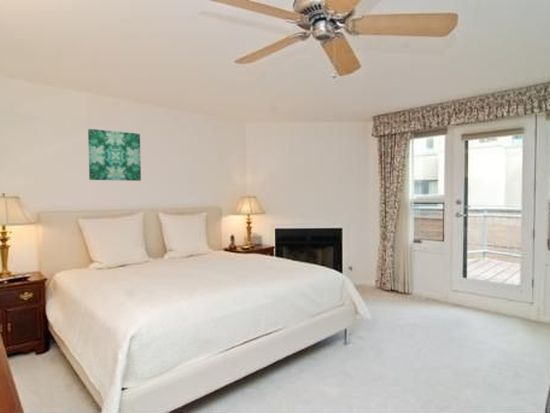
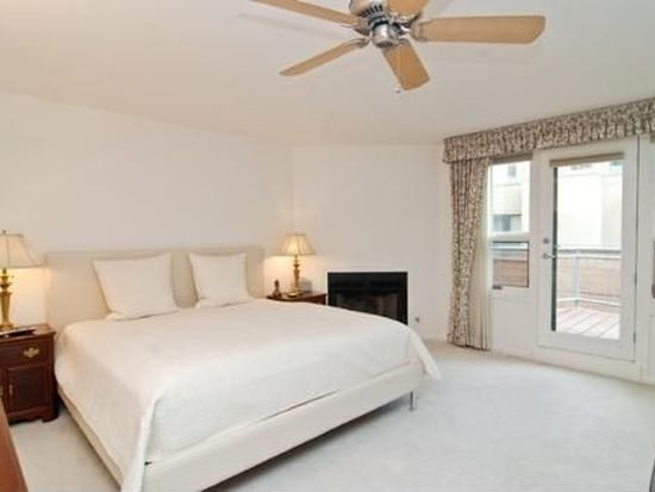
- wall art (115, 156)
